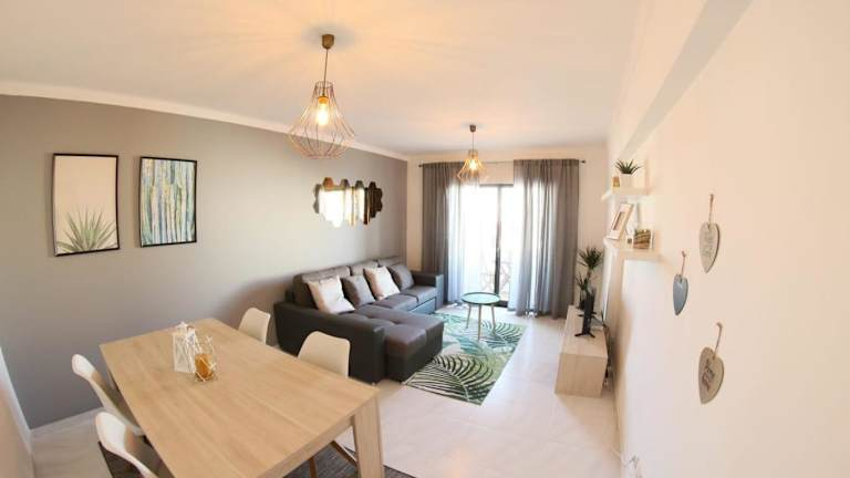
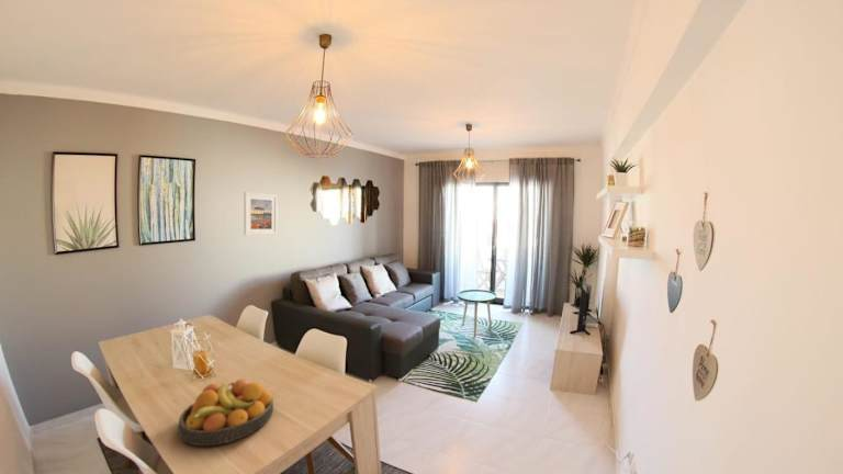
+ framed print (261, 214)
+ fruit bowl (228, 402)
